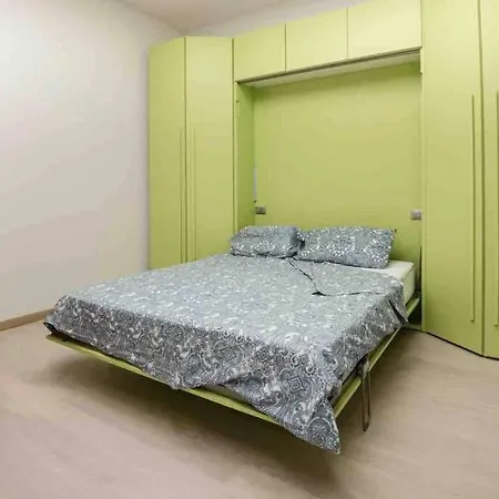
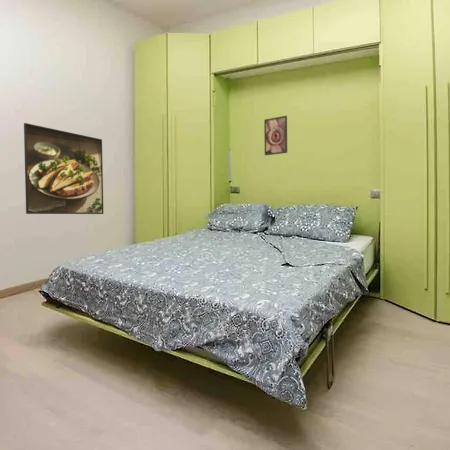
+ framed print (275, 135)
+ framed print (67, 173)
